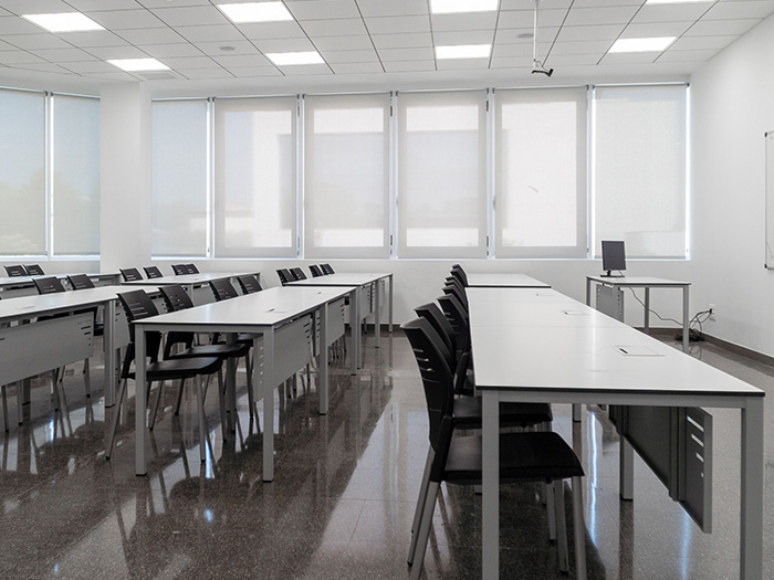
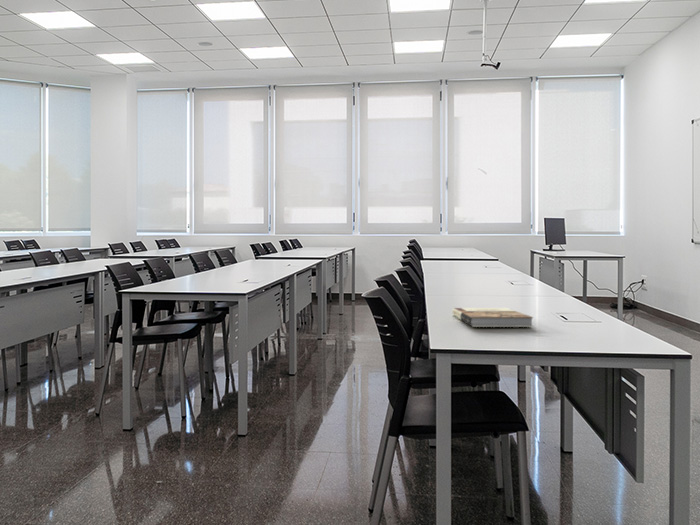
+ book (489, 316)
